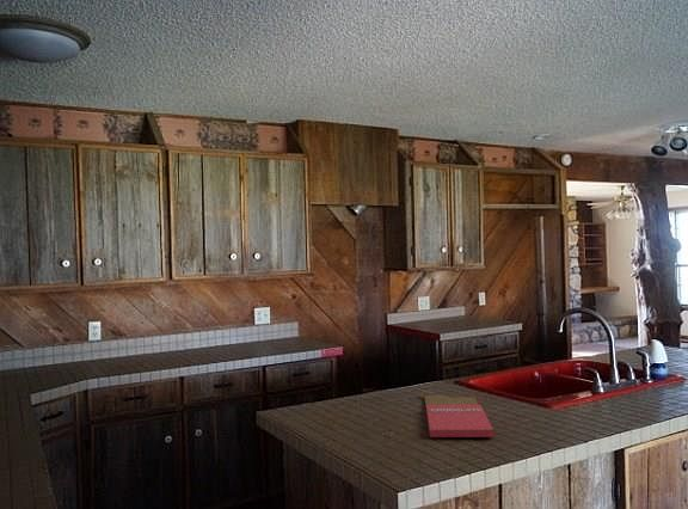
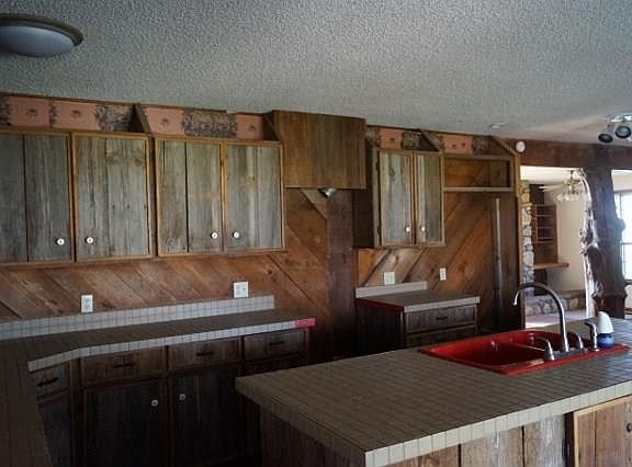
- cutting board (452, 410)
